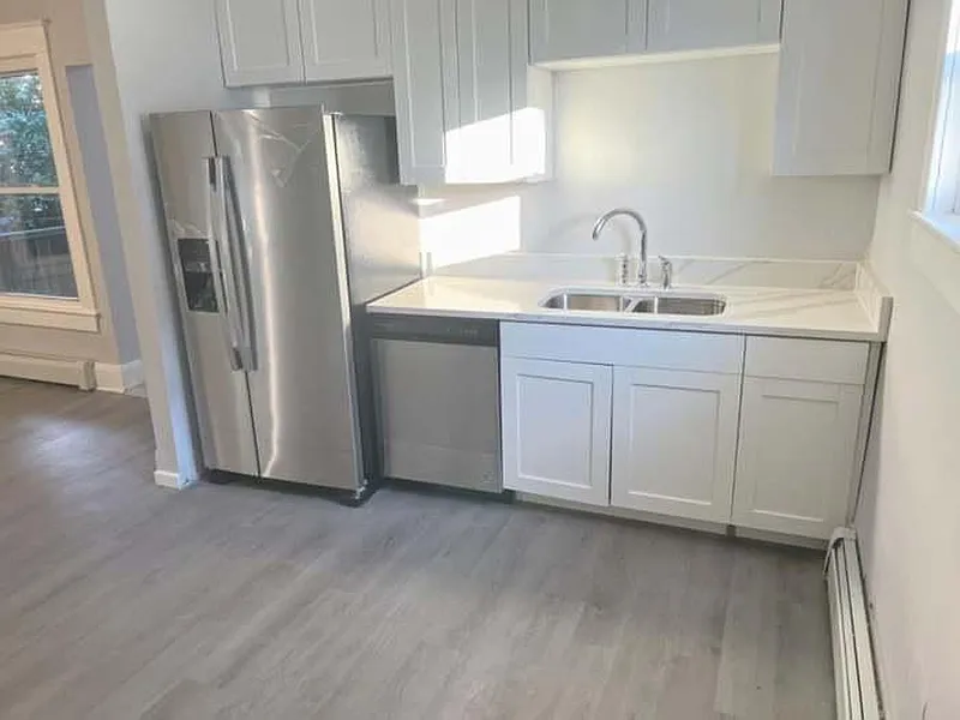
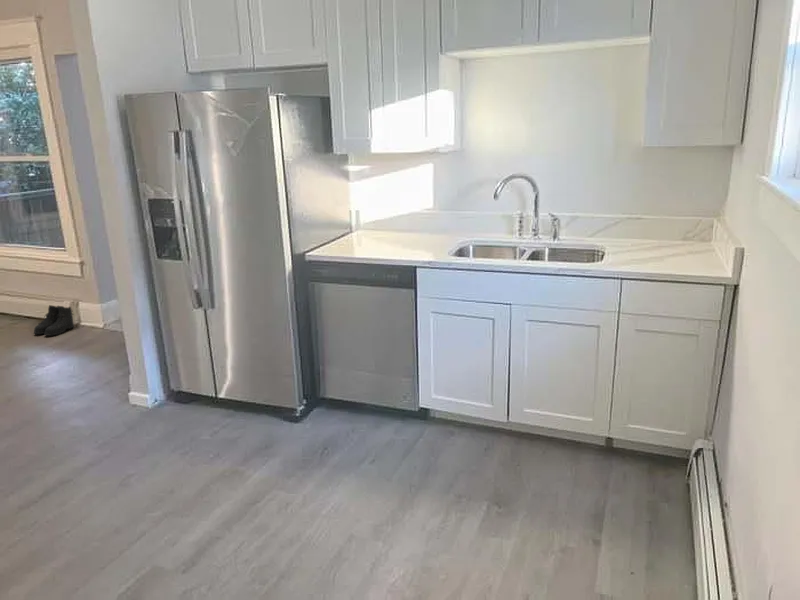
+ boots (52, 319)
